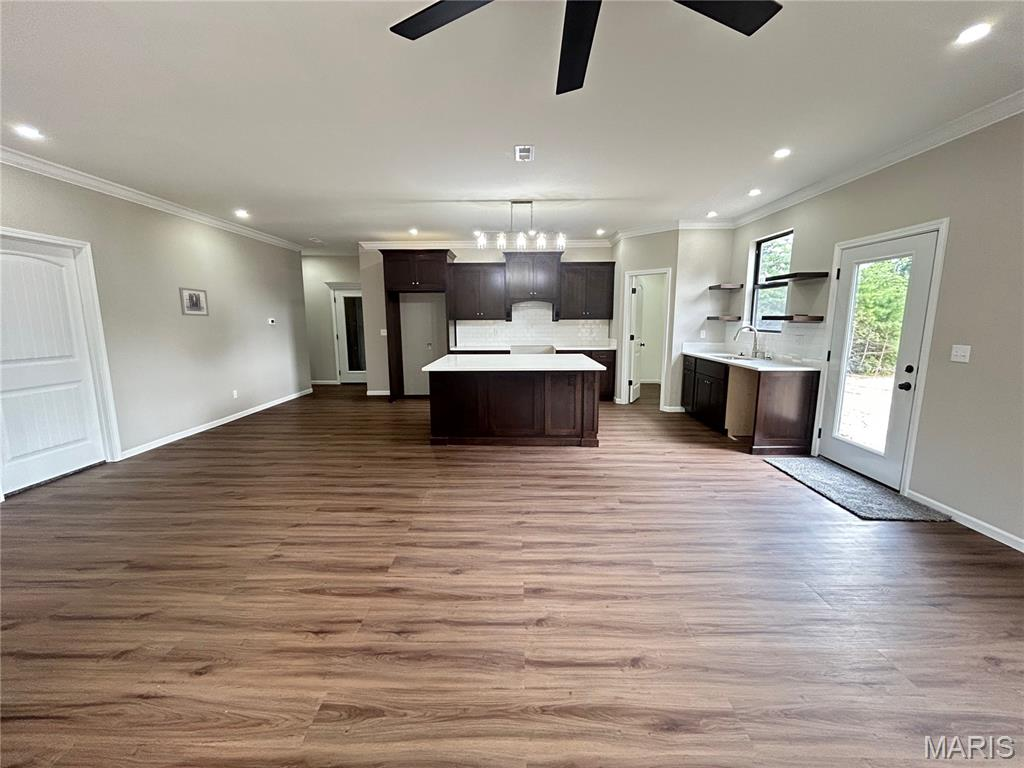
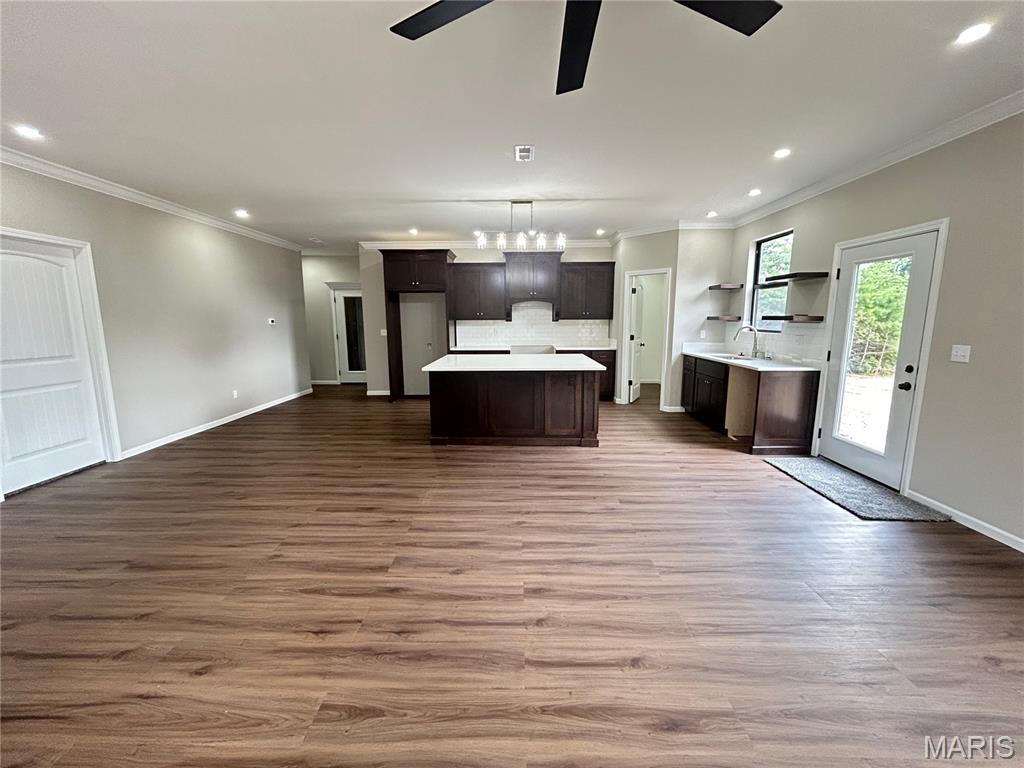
- wall art (194, 302)
